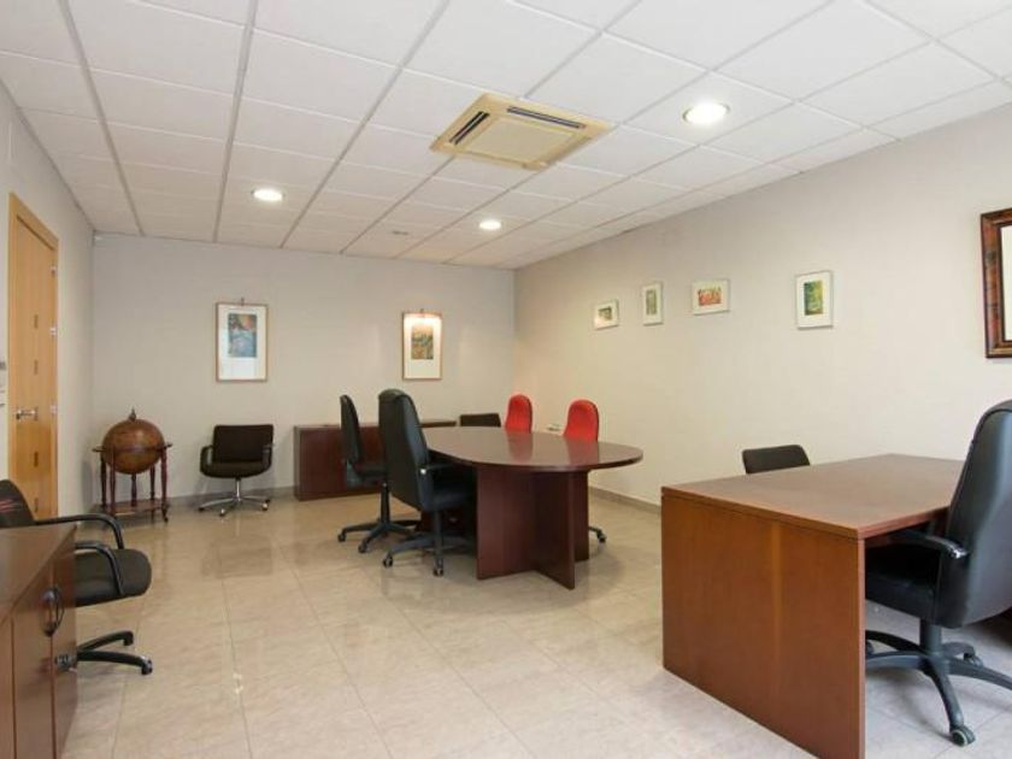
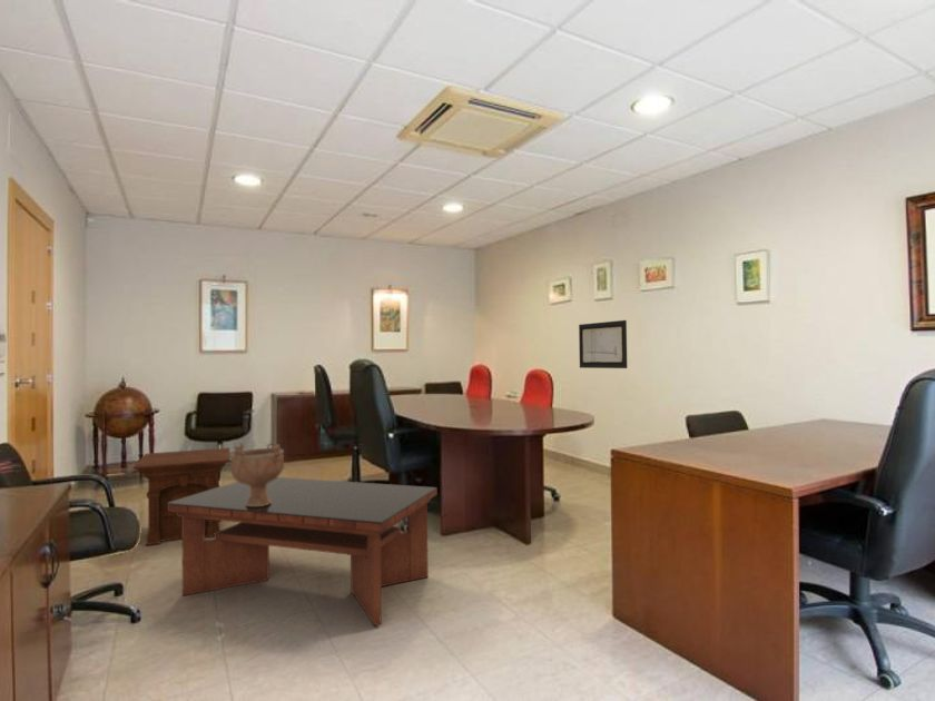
+ coffee table (308, 540)
+ decorative bowl (257, 473)
+ side table (186, 493)
+ wall art (601, 345)
